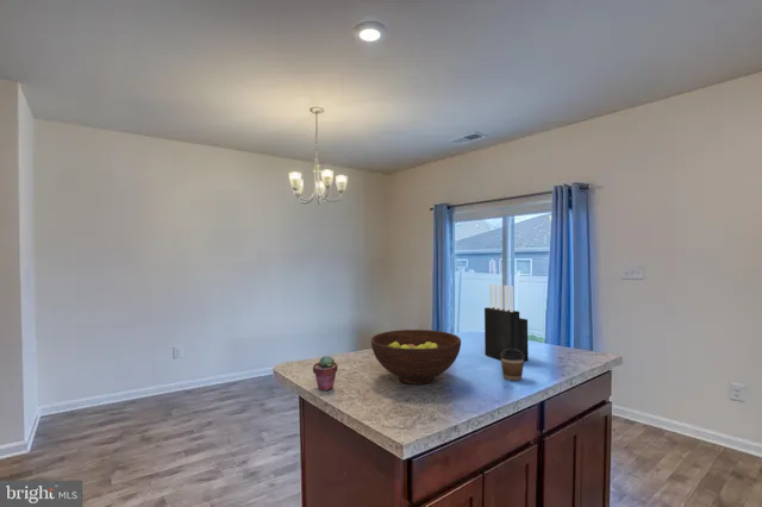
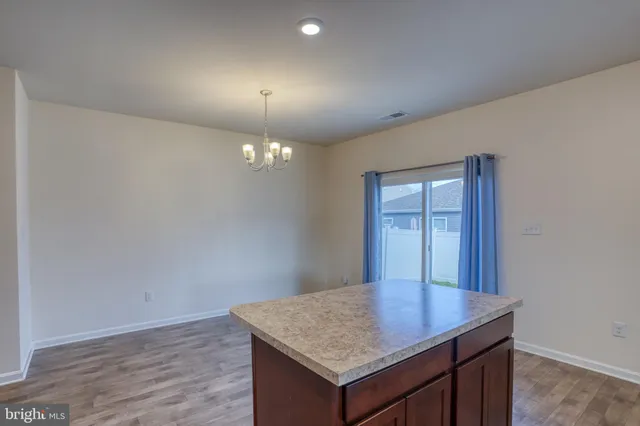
- potted succulent (325, 371)
- coffee cup (512, 363)
- fruit bowl (416, 358)
- knife block (507, 320)
